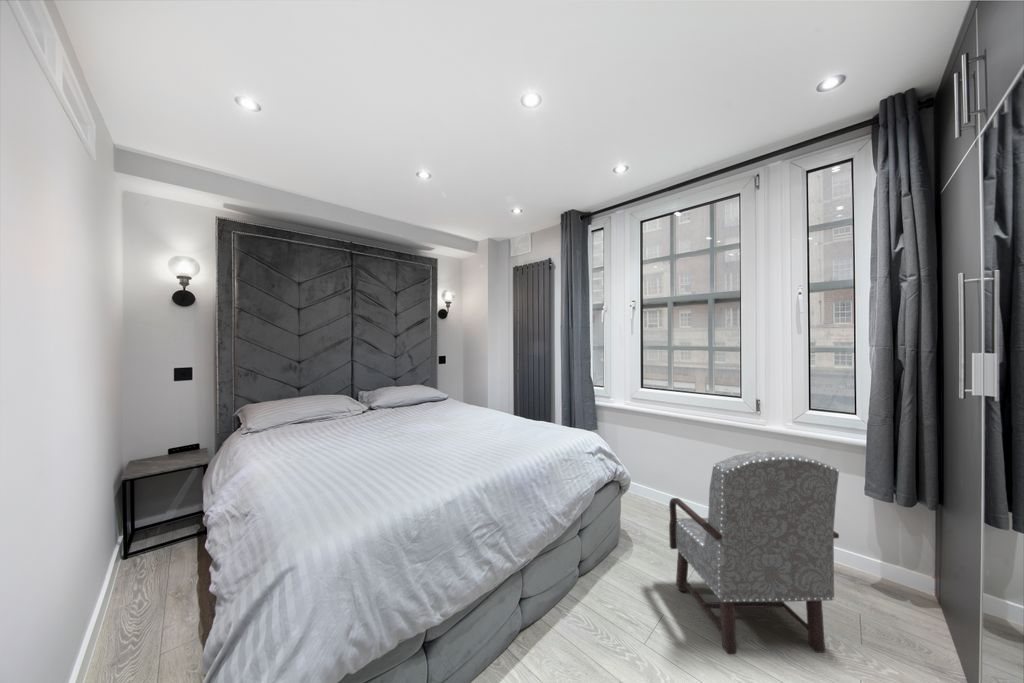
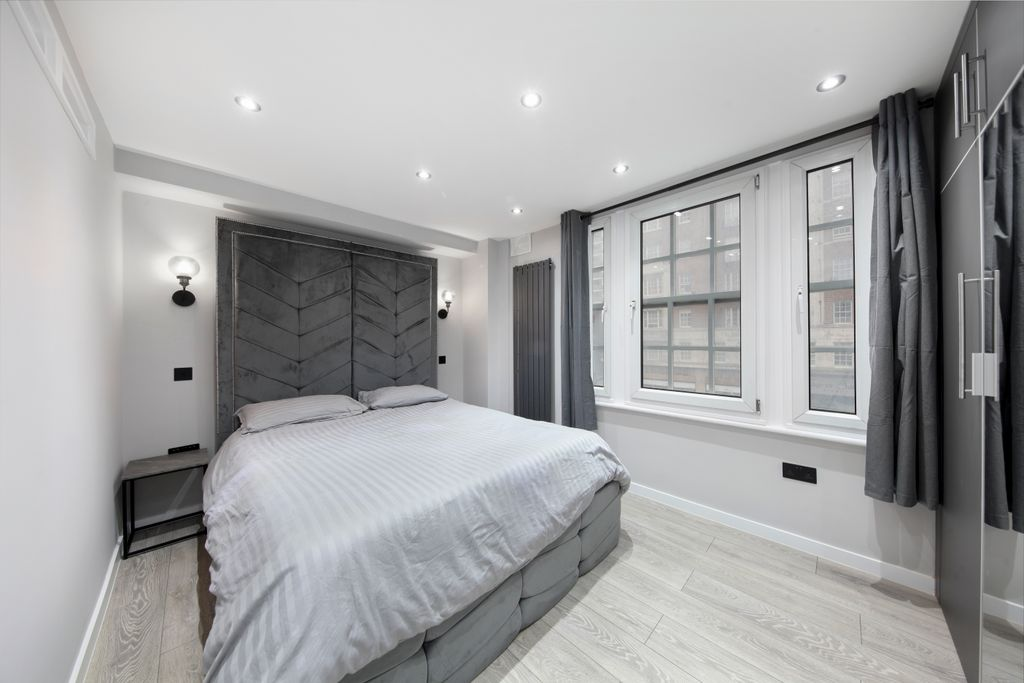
- armchair (743, 529)
